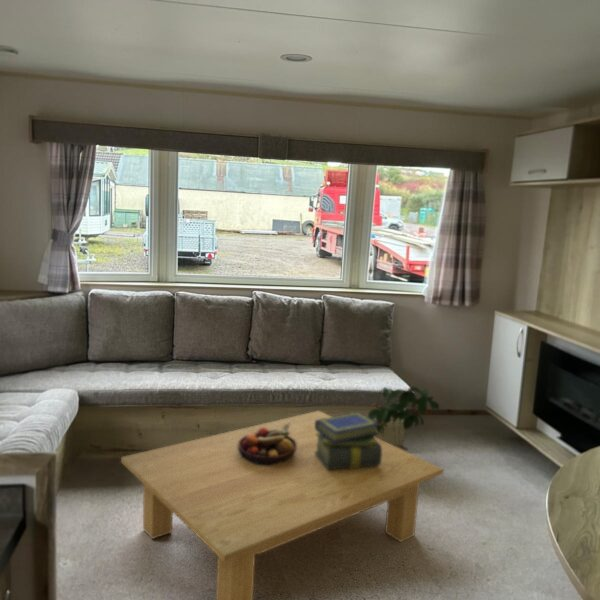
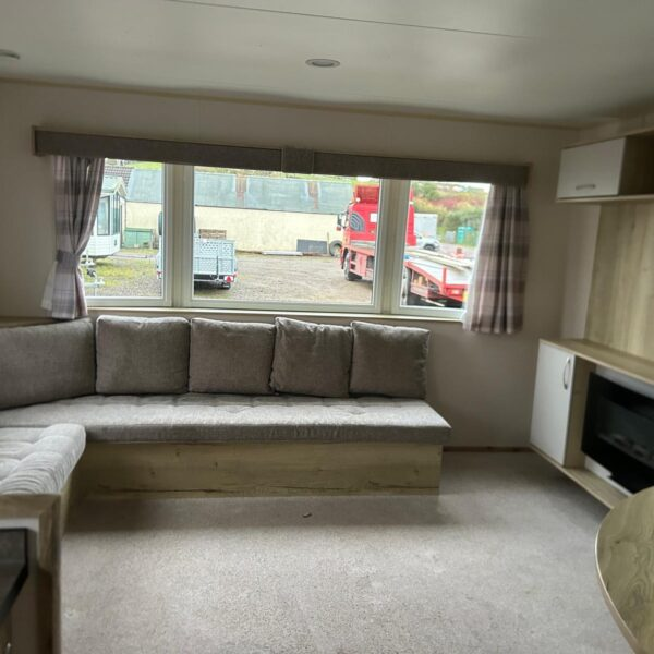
- potted plant (399, 427)
- stack of books (347, 440)
- fruit bowl (267, 440)
- coffee table (282, 498)
